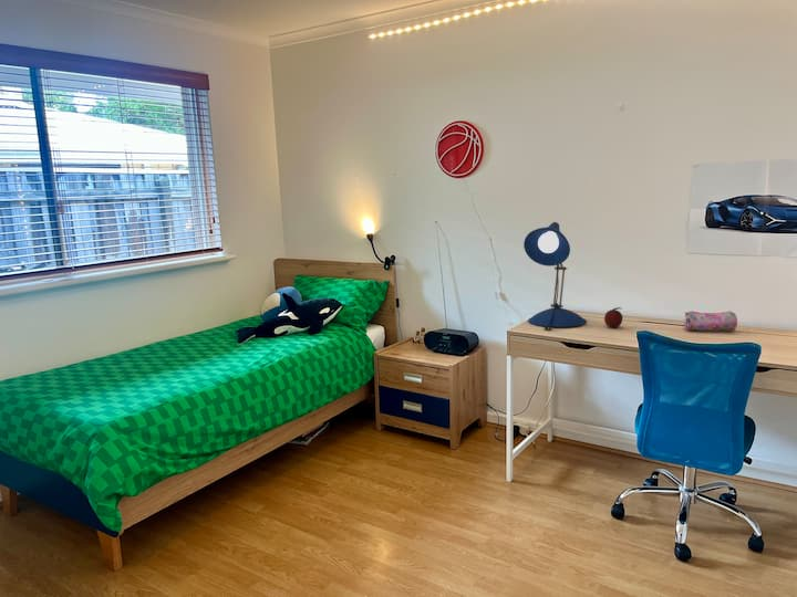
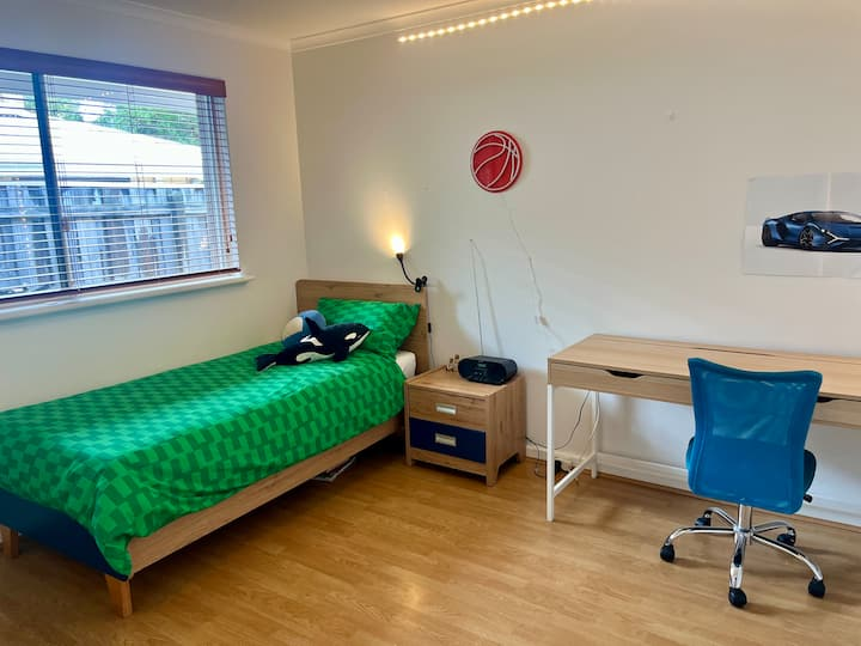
- fruit (613, 316)
- desk lamp (556, 275)
- pencil case (708, 321)
